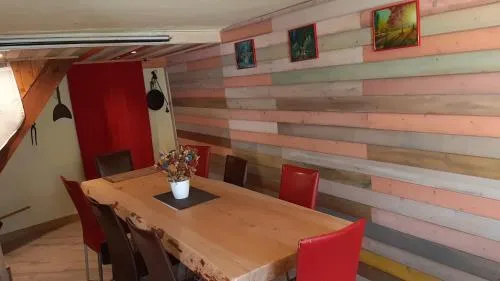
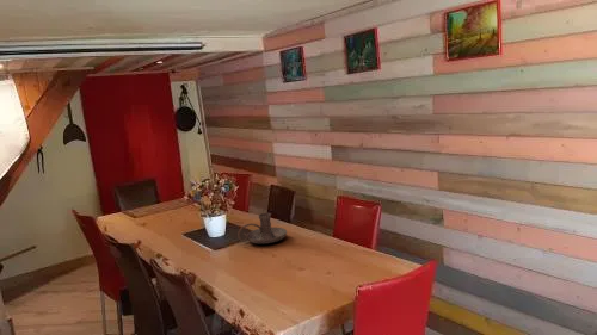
+ candle holder (261, 228)
